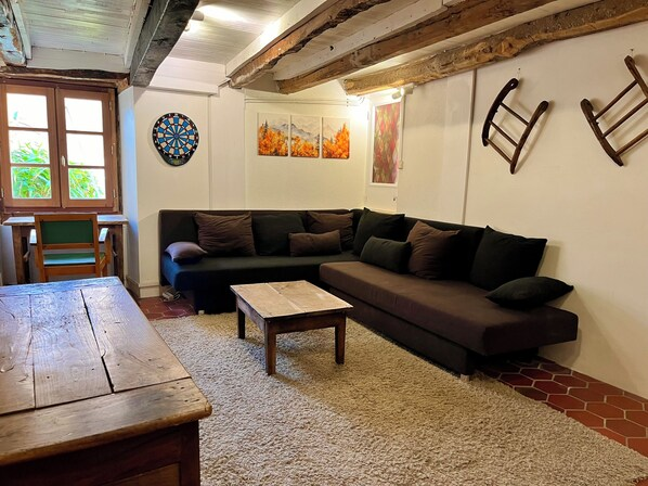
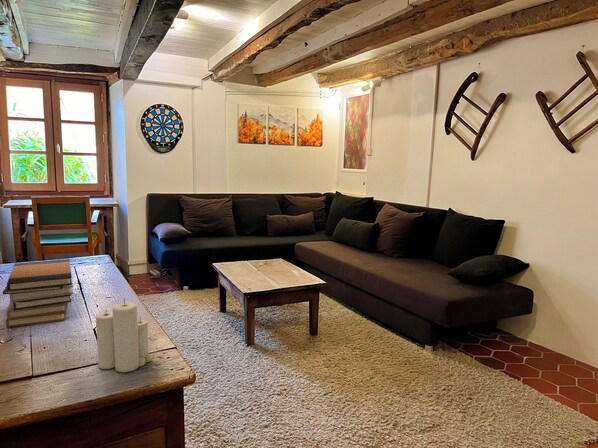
+ book stack (41, 289)
+ candle (124, 330)
